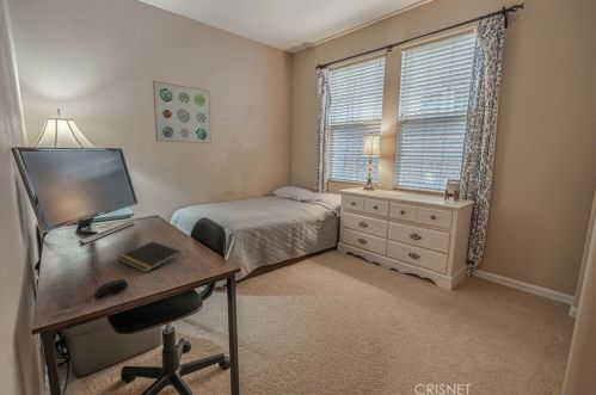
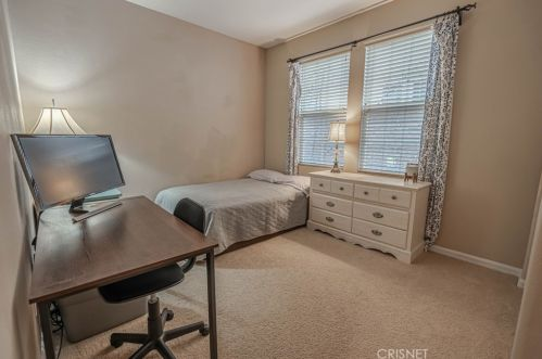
- computer mouse (111, 286)
- wall art (184, 115)
- notepad (149, 254)
